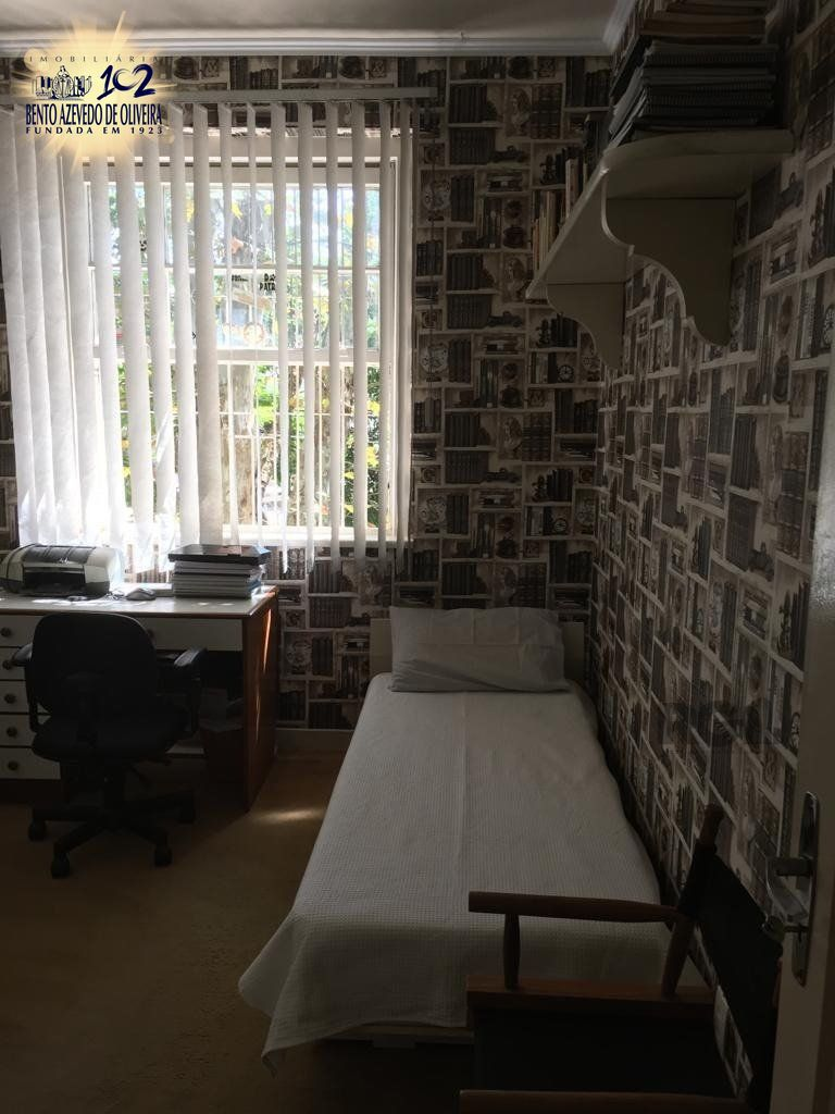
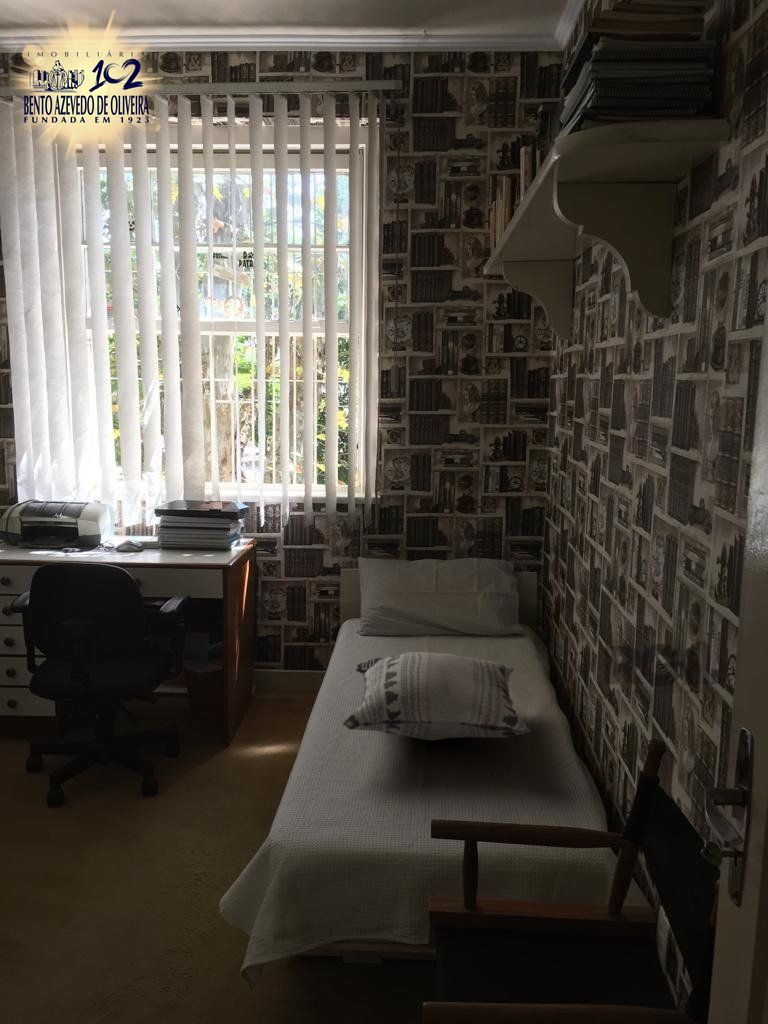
+ decorative pillow (435, 693)
